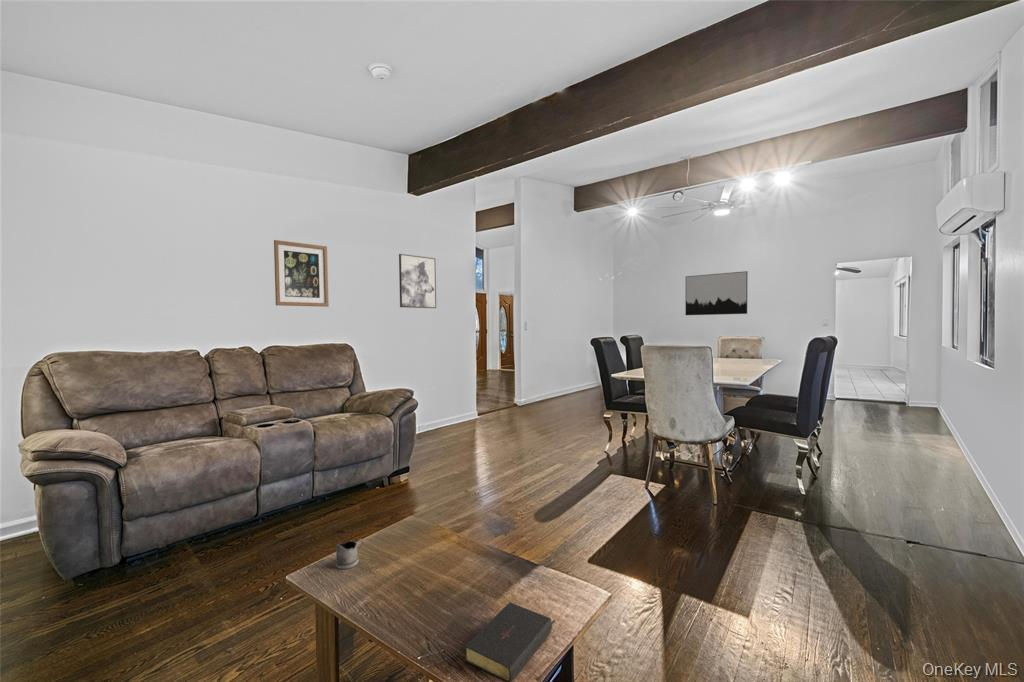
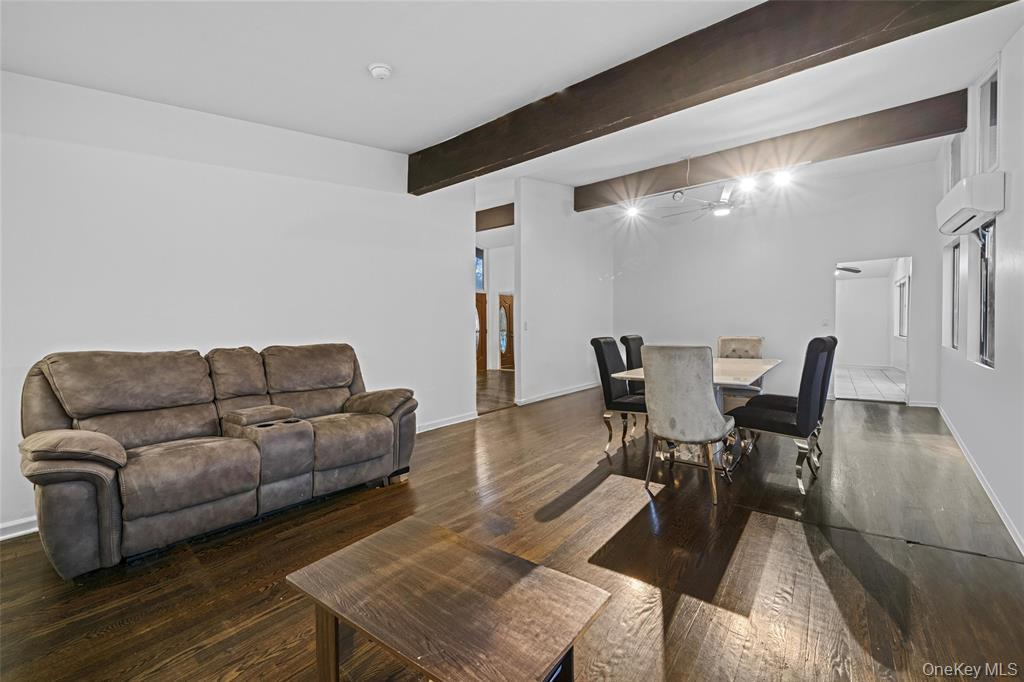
- wall art (302, 274)
- bible (515, 633)
- tea glass holder (350, 550)
- wall art (418, 282)
- wall art (715, 294)
